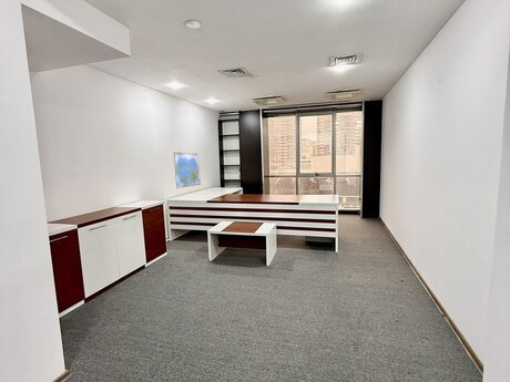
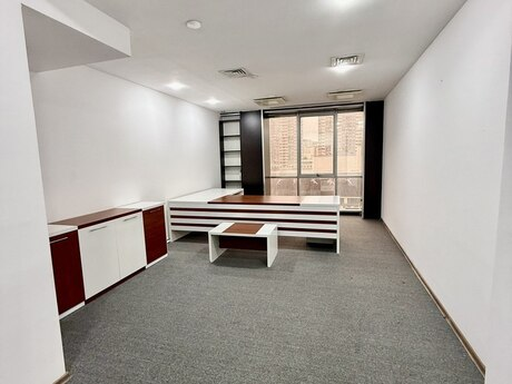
- world map (187, 169)
